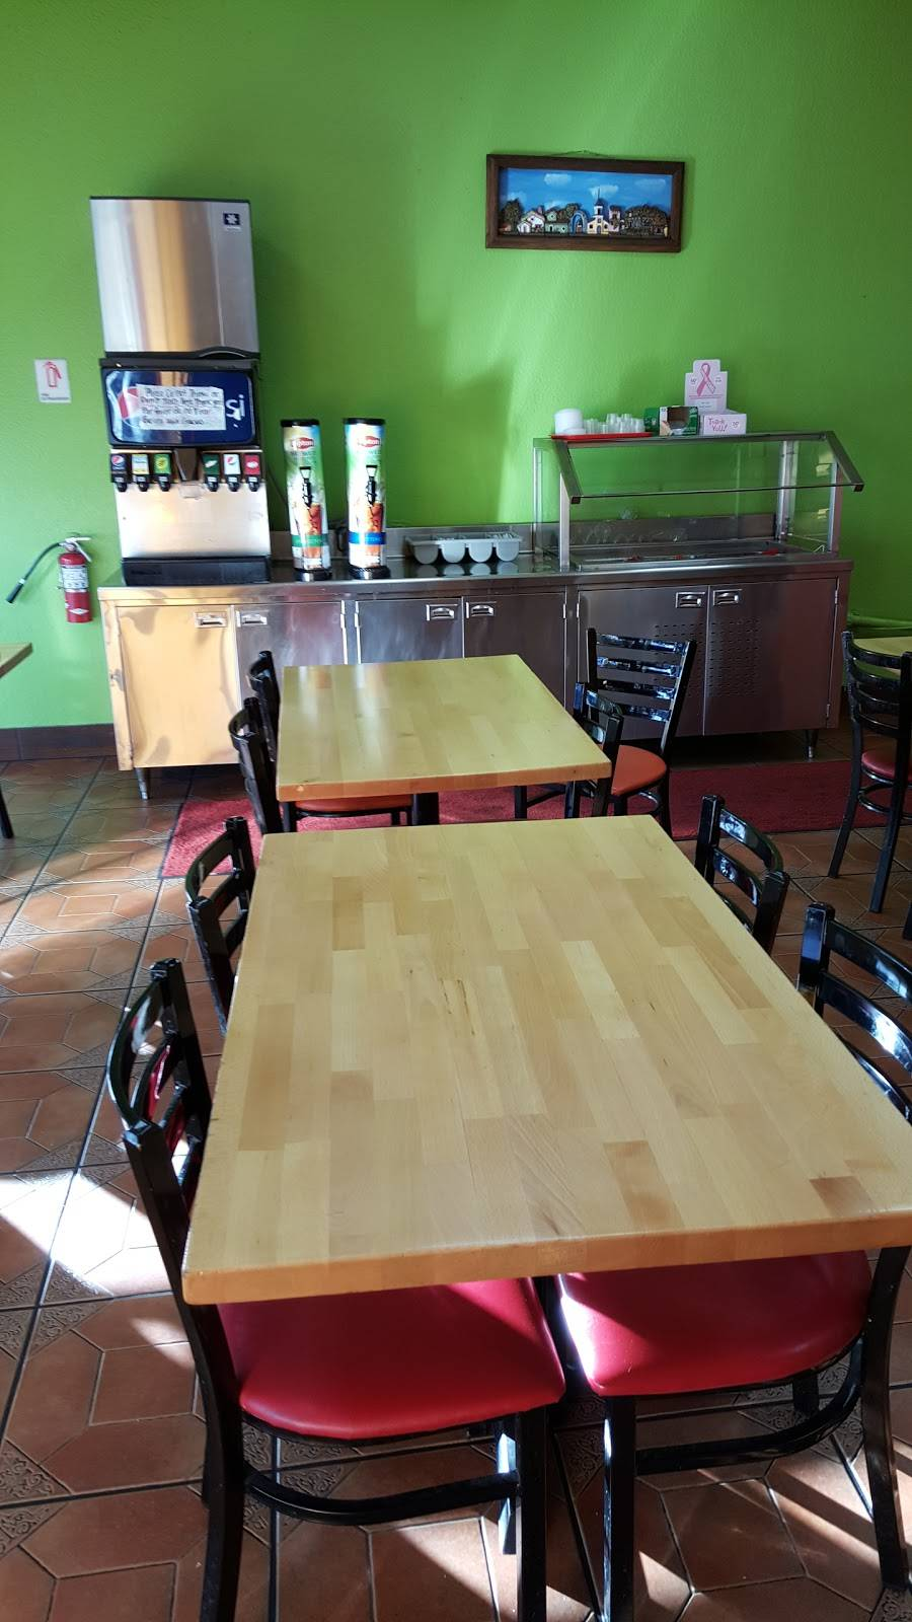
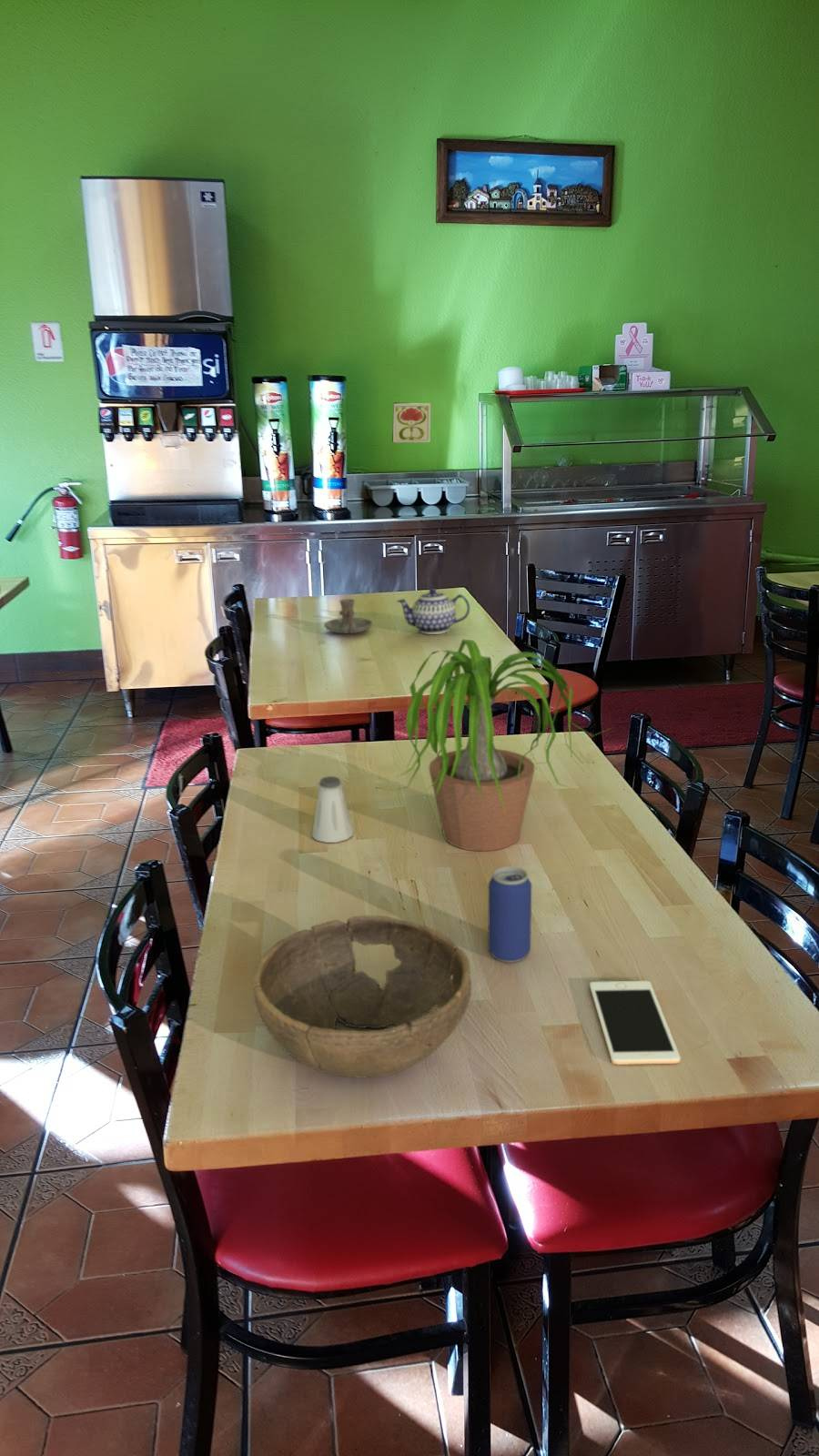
+ cell phone (632, 1020)
+ beverage can (510, 914)
+ candle holder (348, 617)
+ teapot (433, 609)
+ potted plant (497, 751)
+ bowl (363, 1006)
+ saltshaker (331, 806)
+ decorative tile (411, 422)
